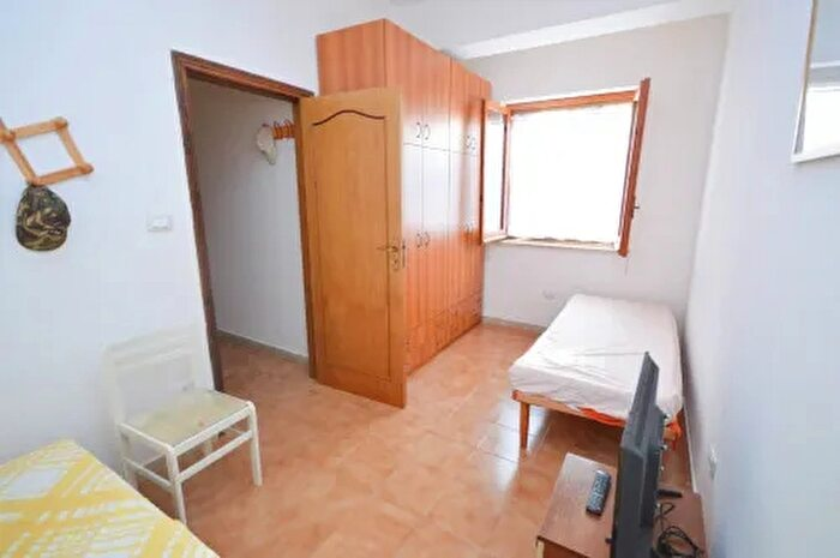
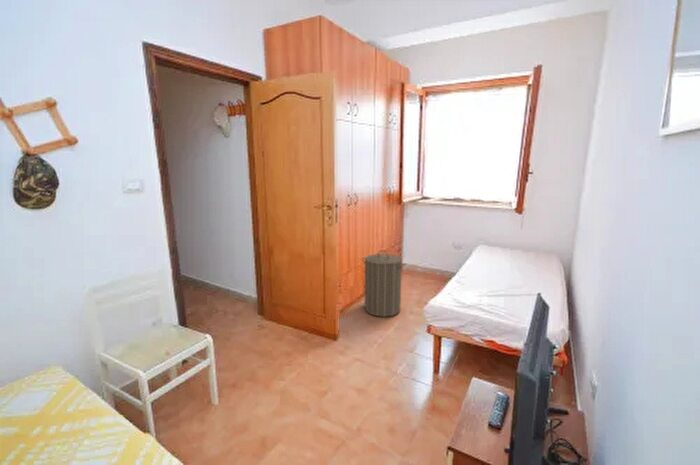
+ laundry hamper (383, 280)
